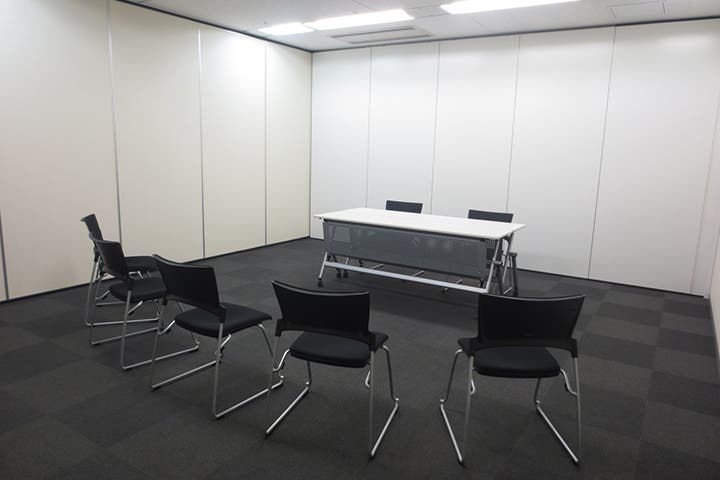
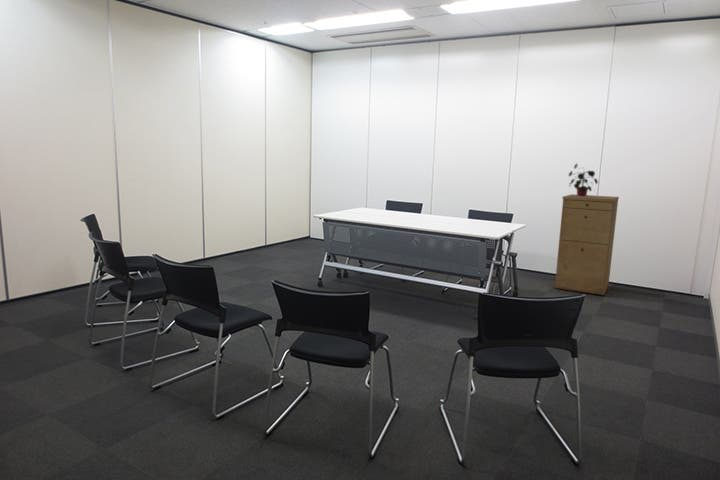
+ filing cabinet (586, 242)
+ potted plant (580, 180)
